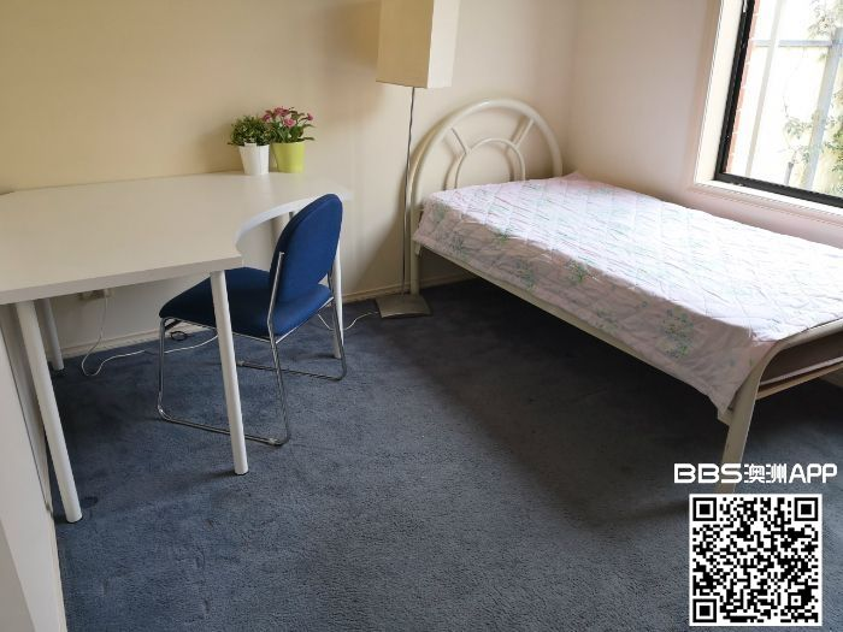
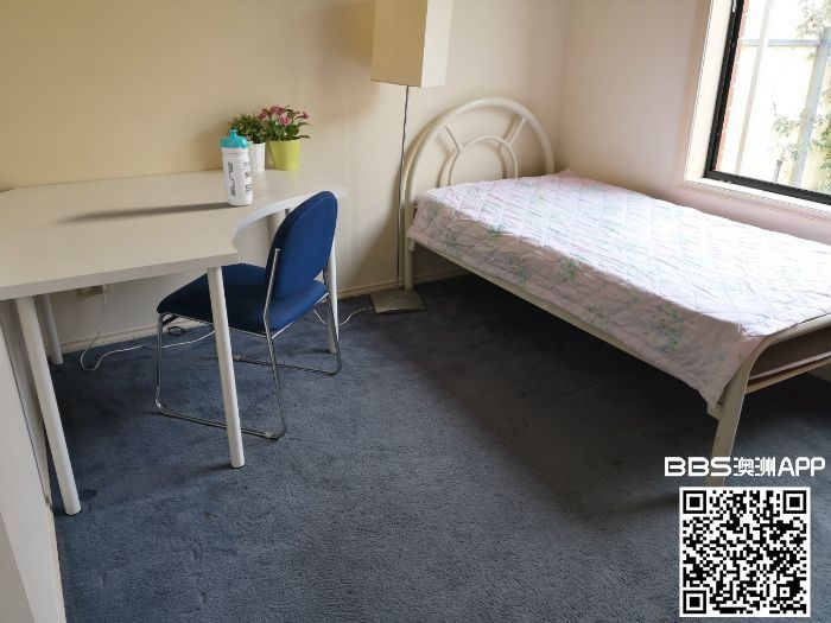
+ water bottle (236, 167)
